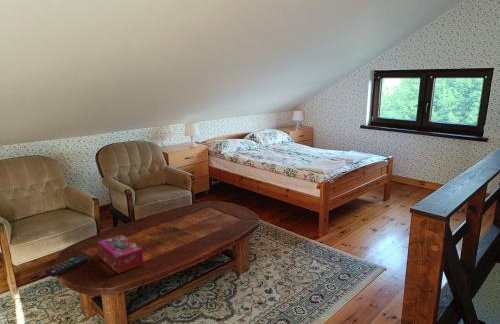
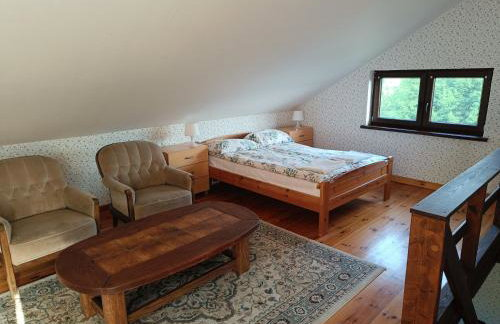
- tissue box (119, 252)
- remote control (67, 265)
